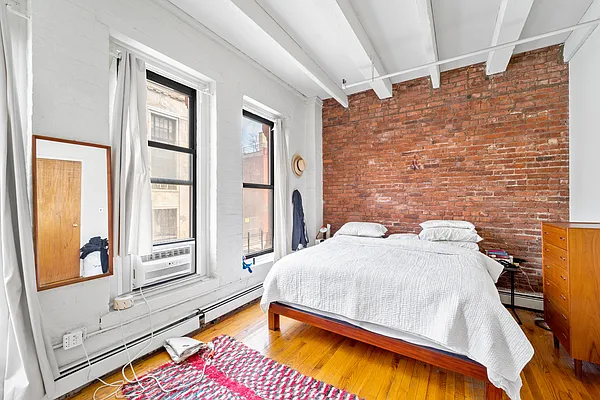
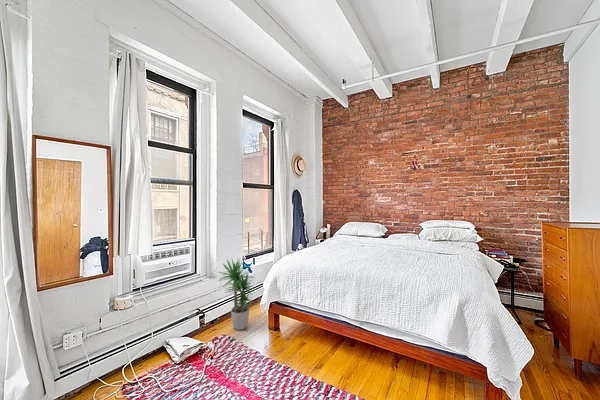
+ potted plant (236, 292)
